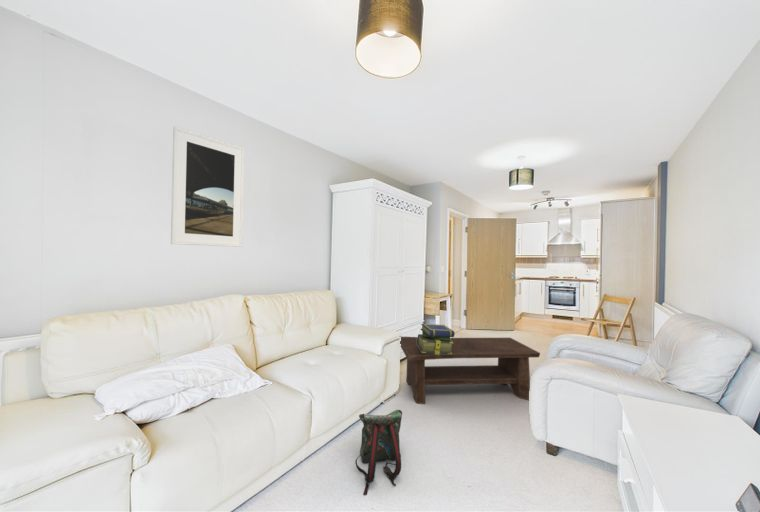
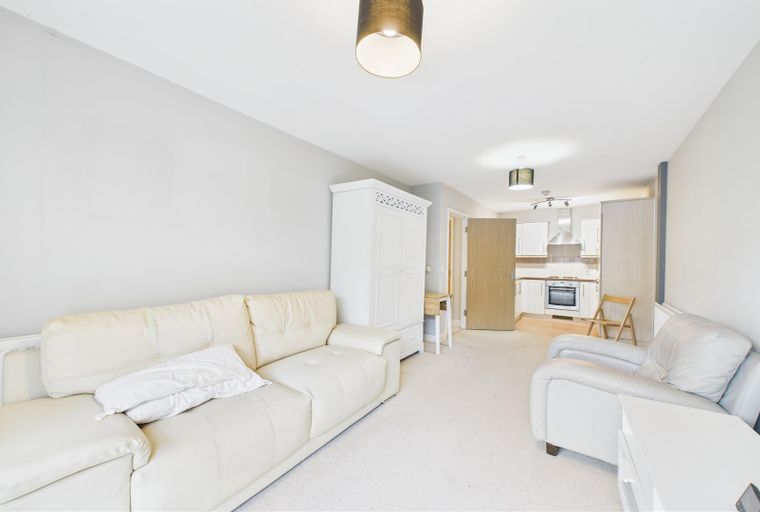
- backpack (380, 443)
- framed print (210, 191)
- stack of books (435, 338)
- coffee table (464, 367)
